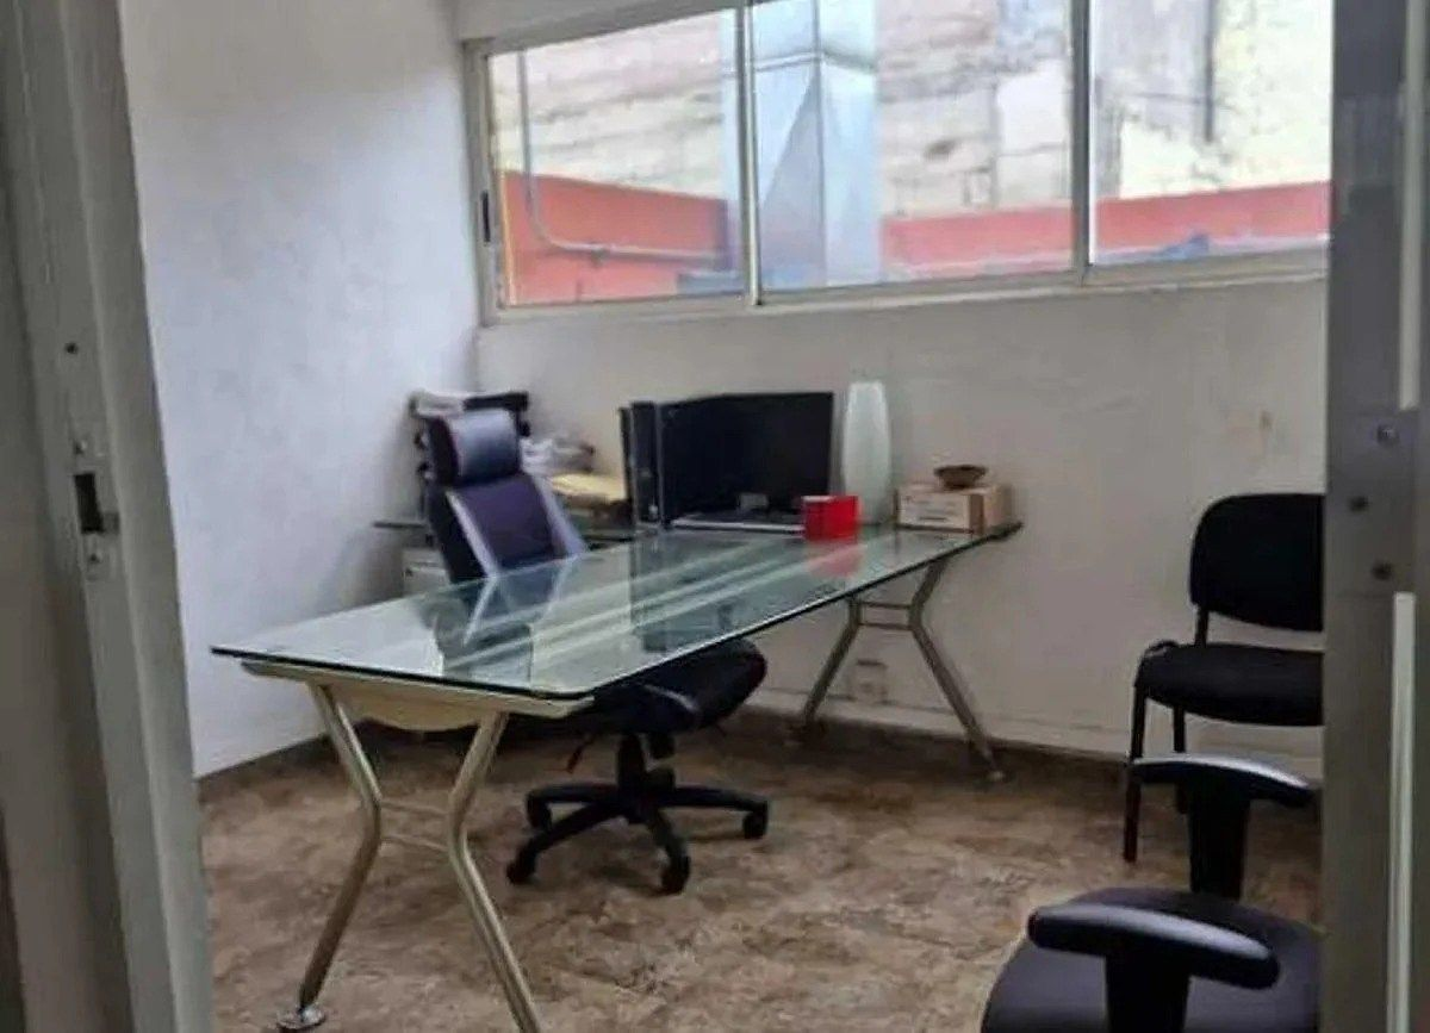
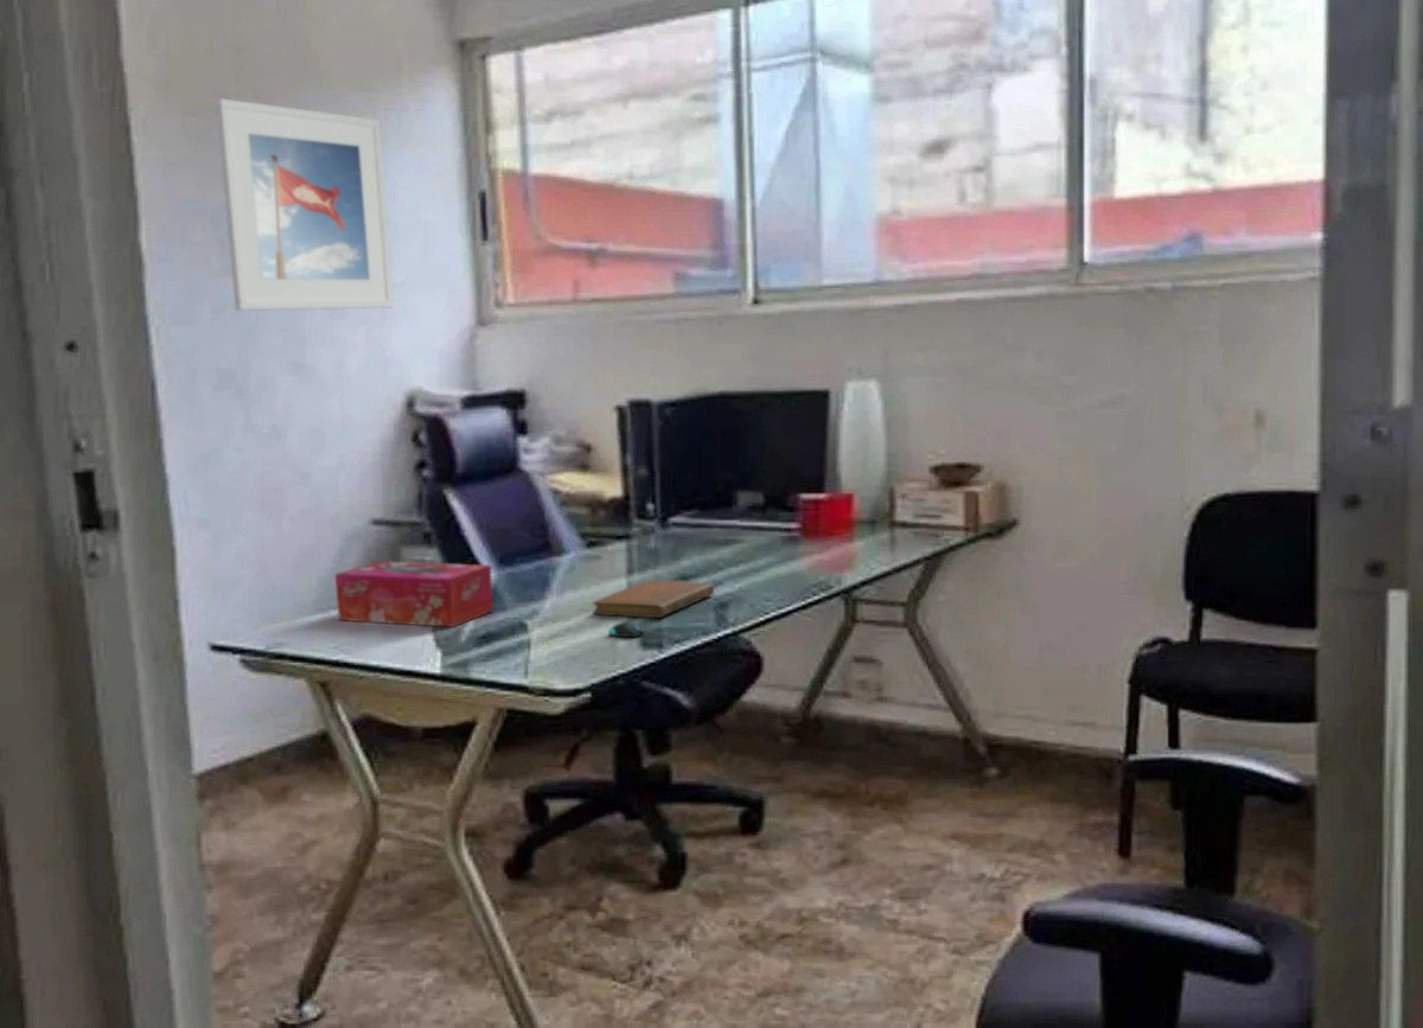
+ notebook (655, 598)
+ tissue box (414, 592)
+ mouse (642, 631)
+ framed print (311, 210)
